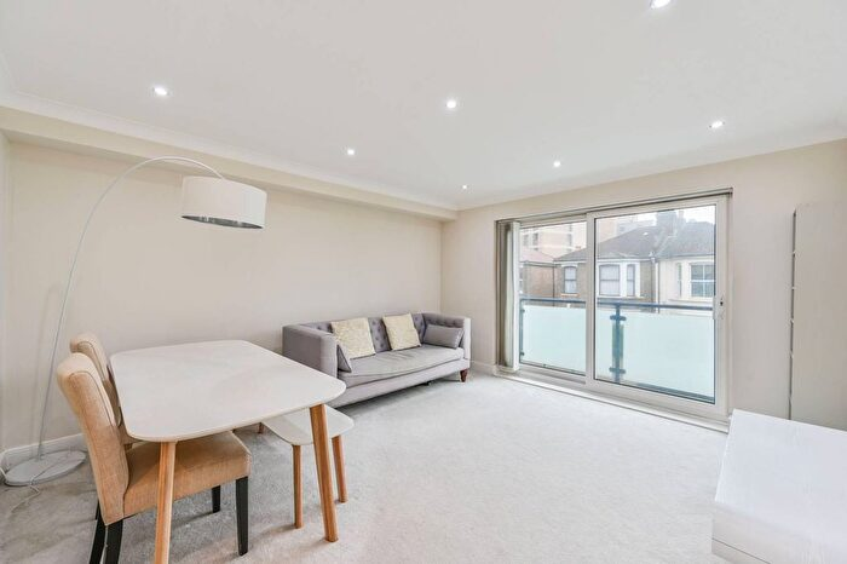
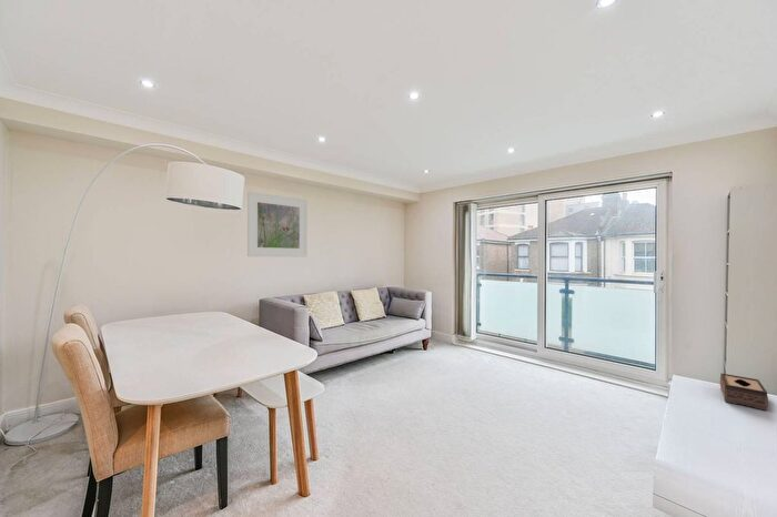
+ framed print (279, 226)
+ tissue box (741, 389)
